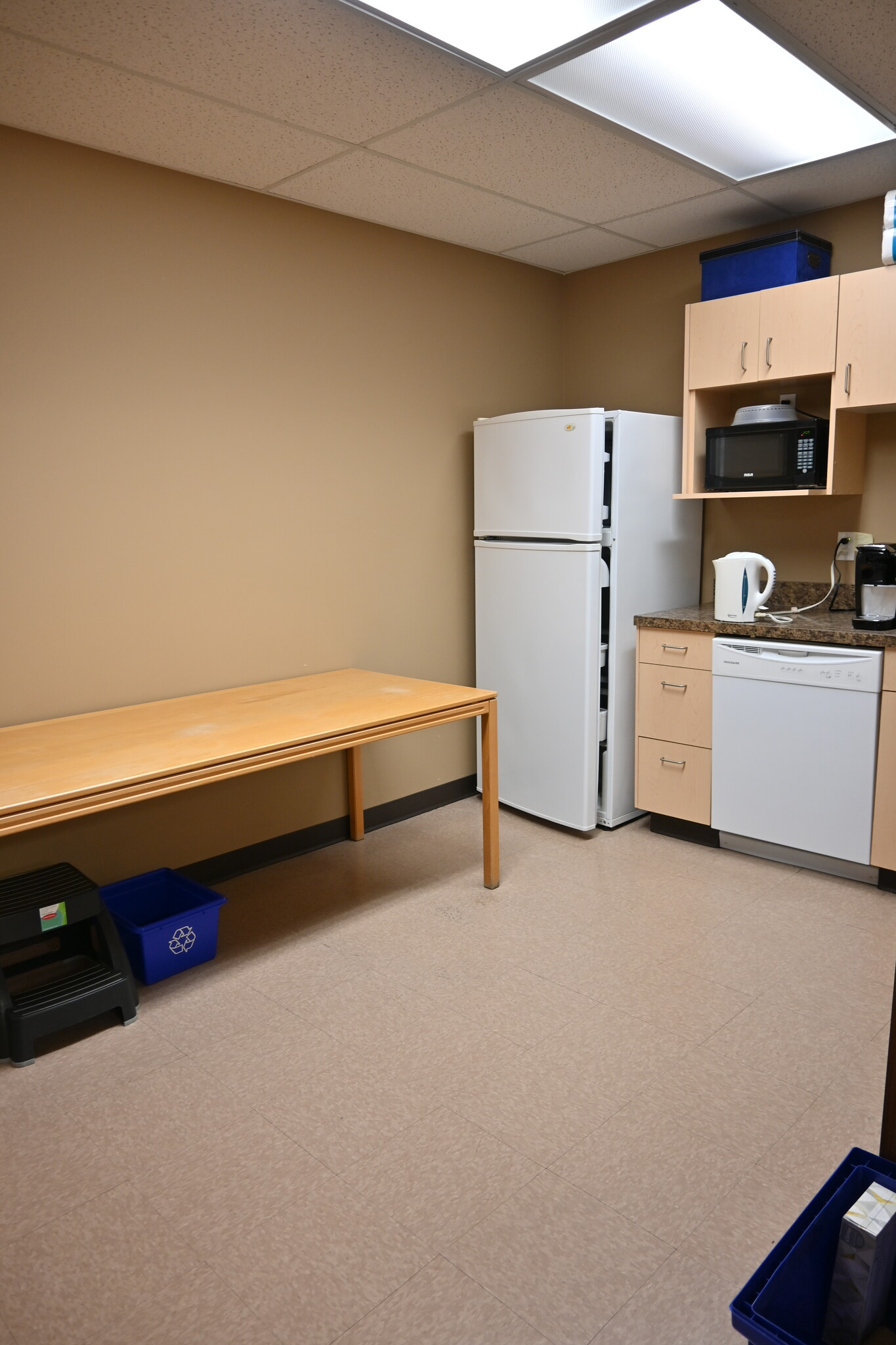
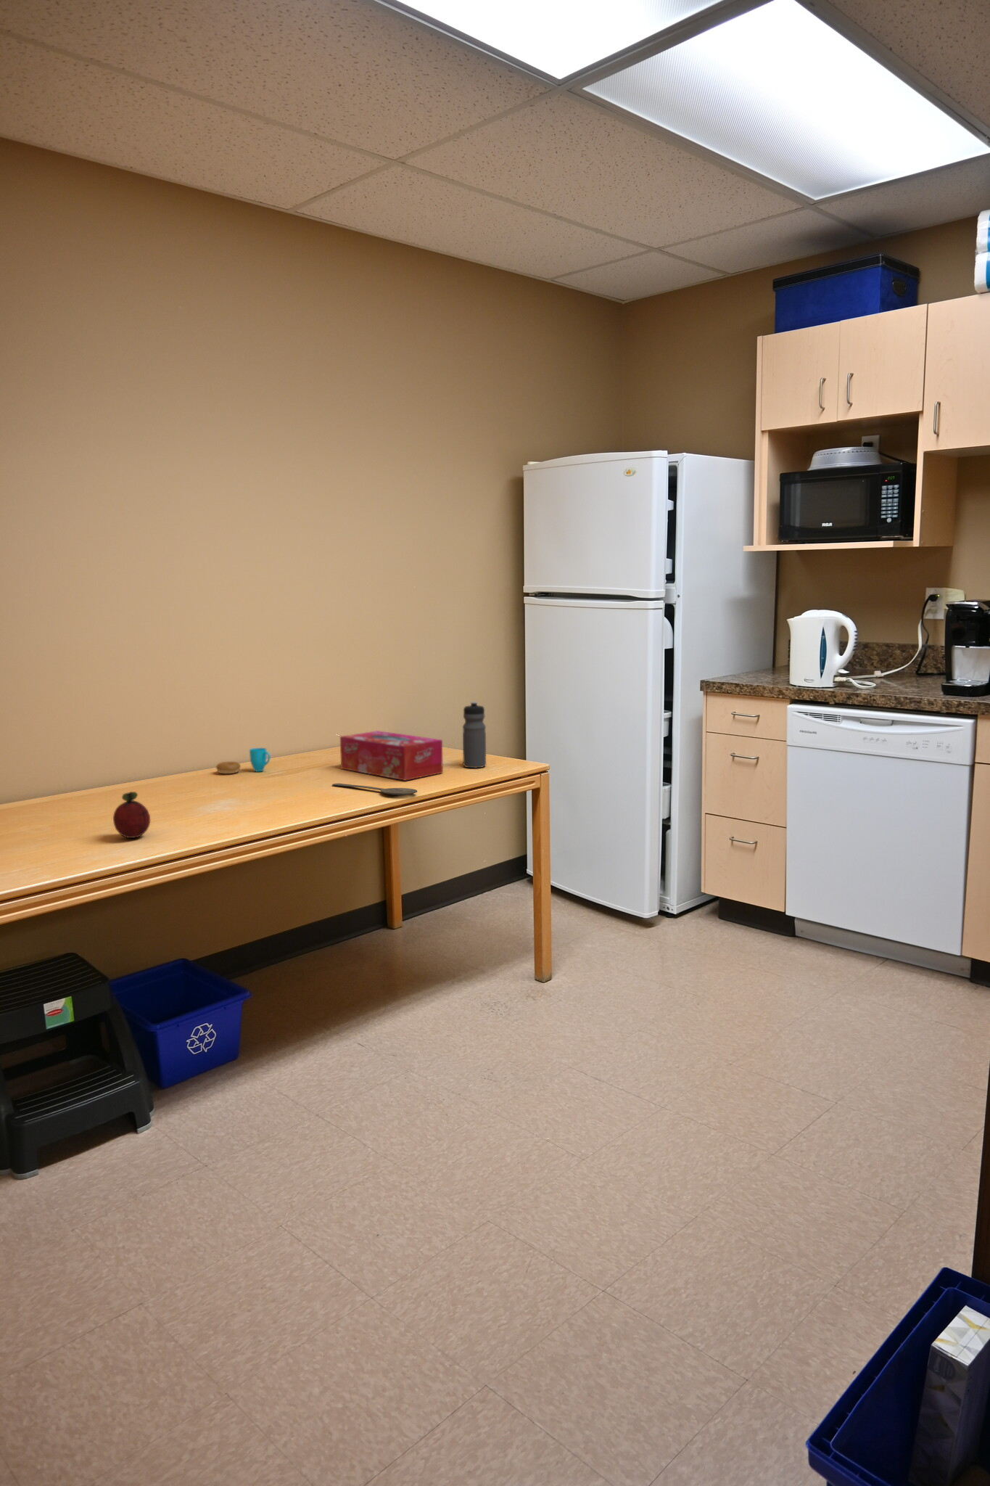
+ fruit (131, 815)
+ tissue box (390, 753)
+ water bottle (474, 734)
+ wooden spoon (372, 788)
+ cup (240, 765)
